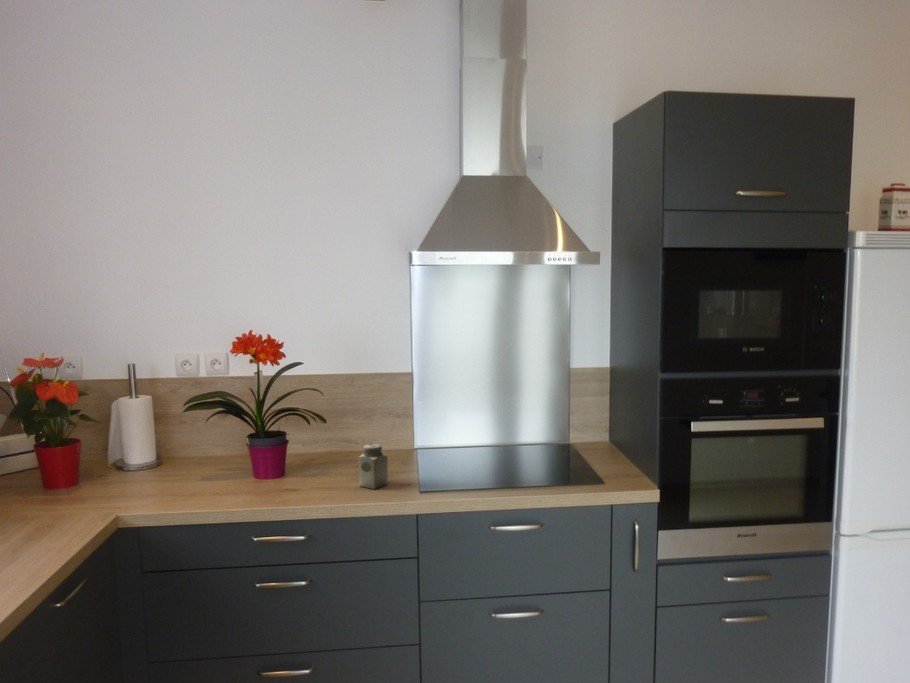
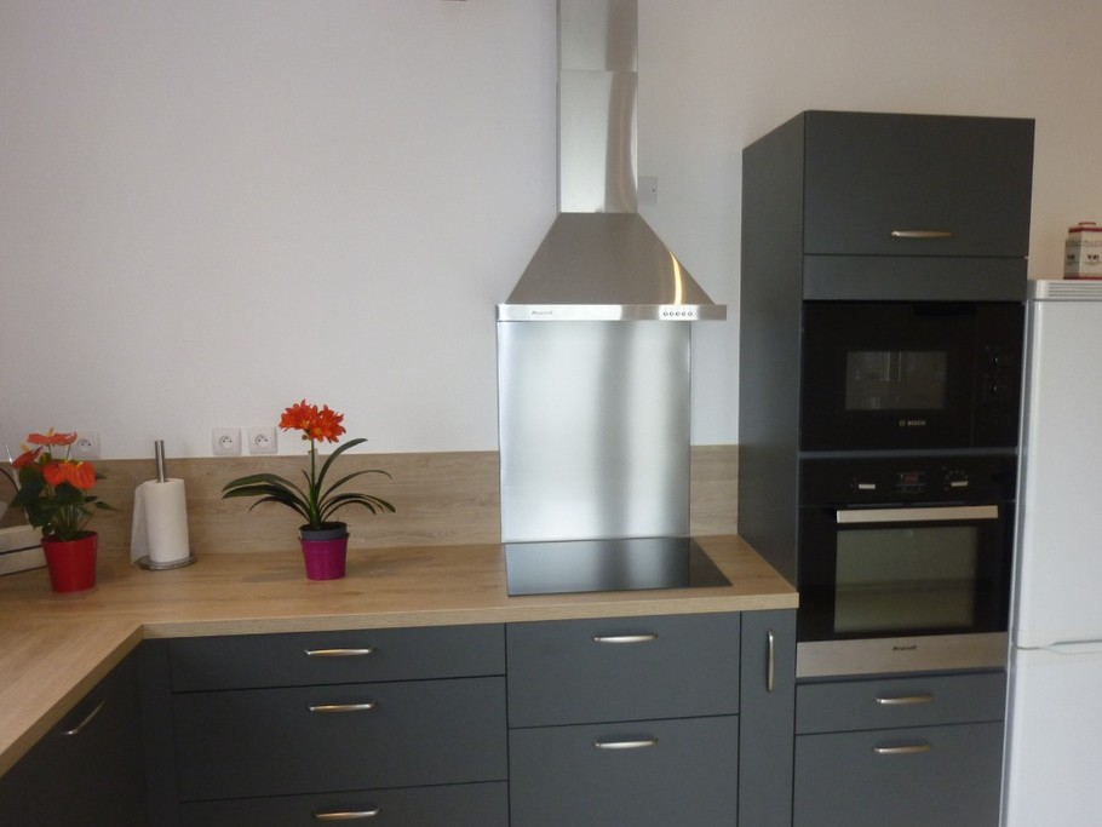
- salt shaker (373, 465)
